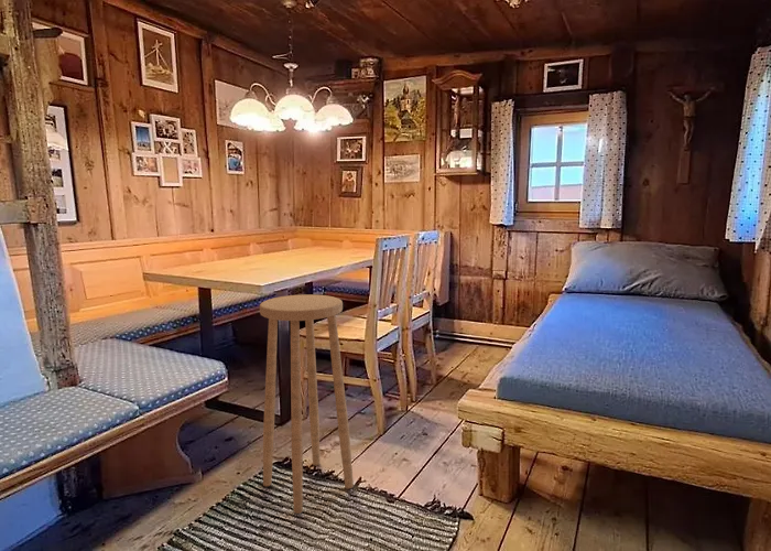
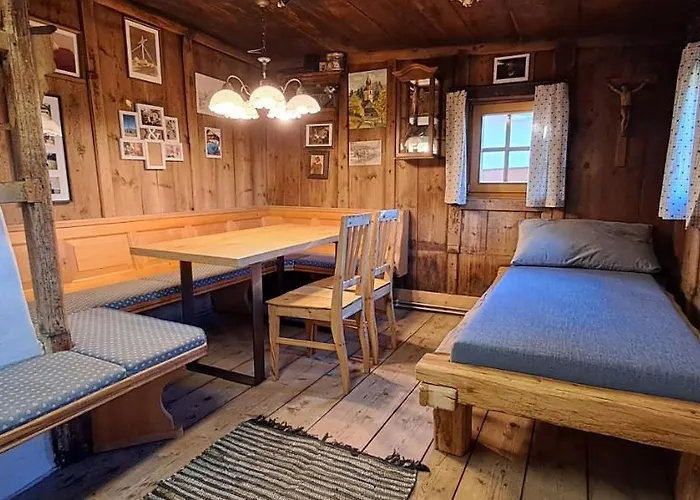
- stool (308, 397)
